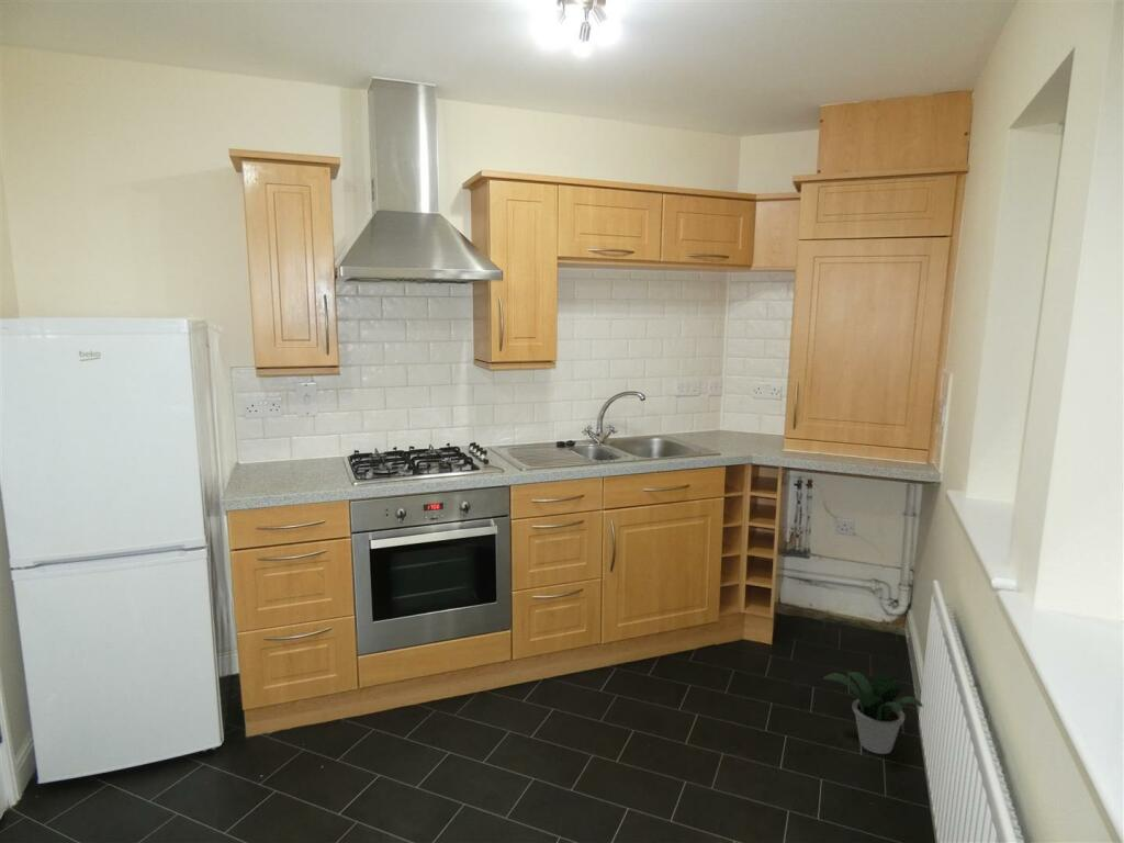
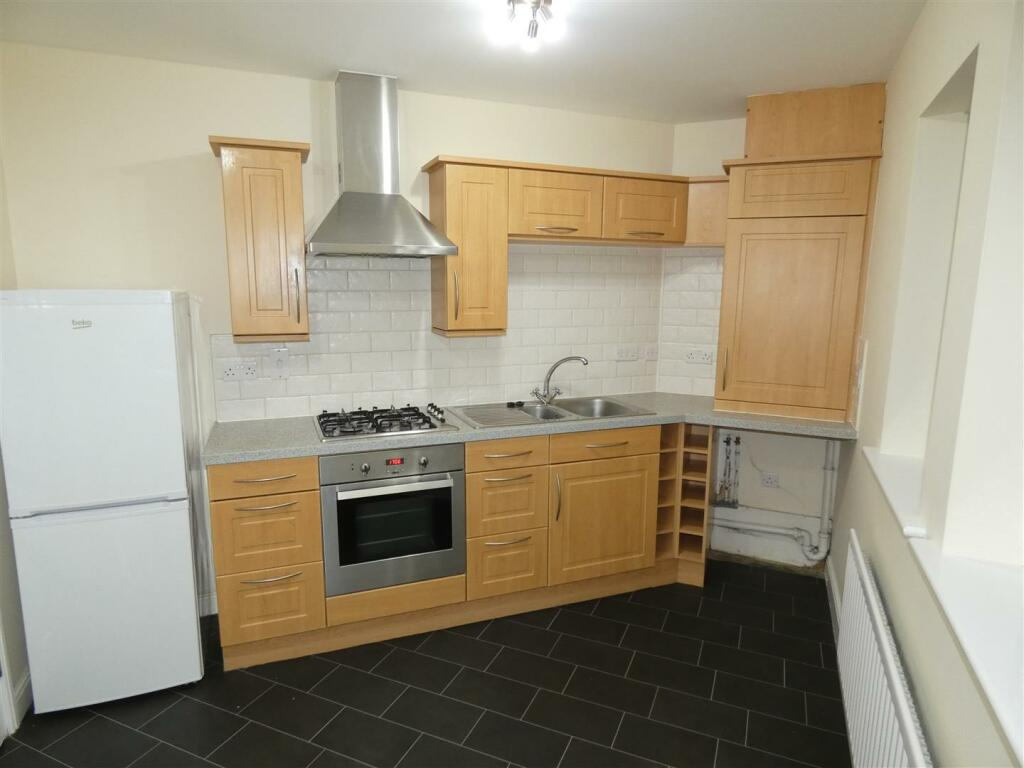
- potted plant (870, 712)
